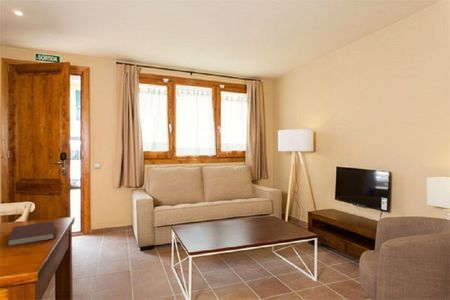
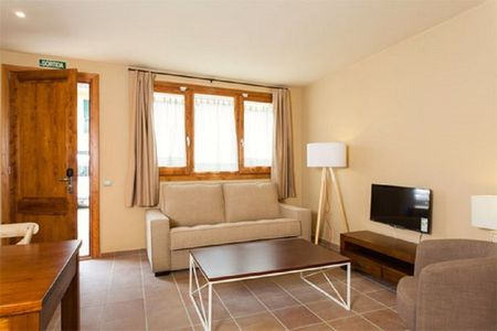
- notebook (33, 232)
